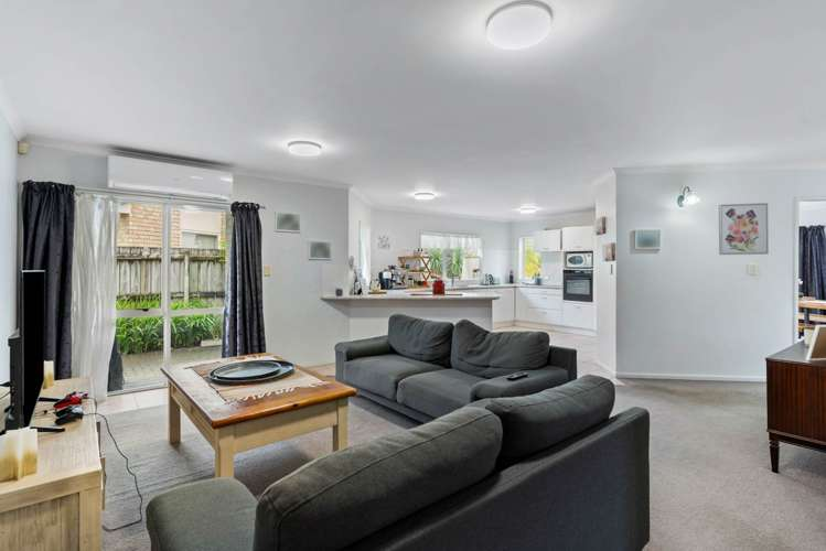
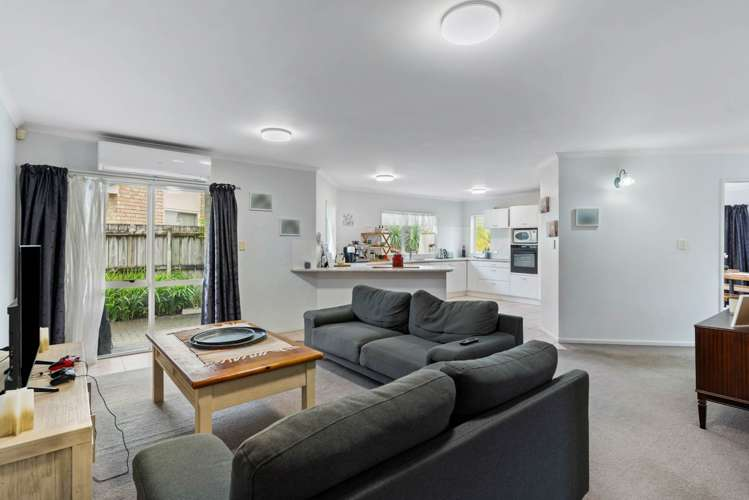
- wall art (742, 229)
